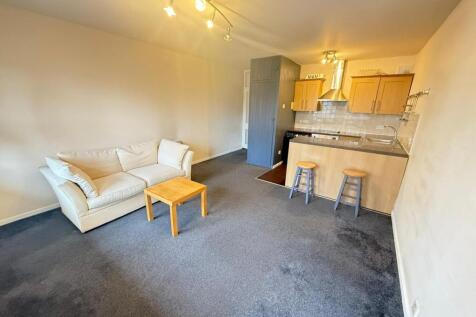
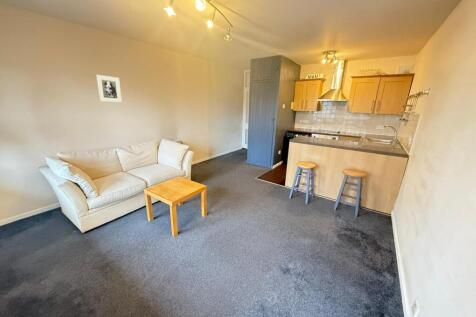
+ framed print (109, 89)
